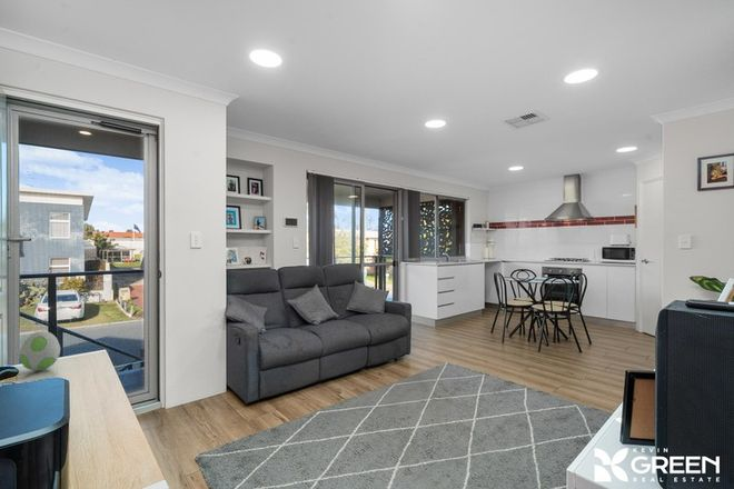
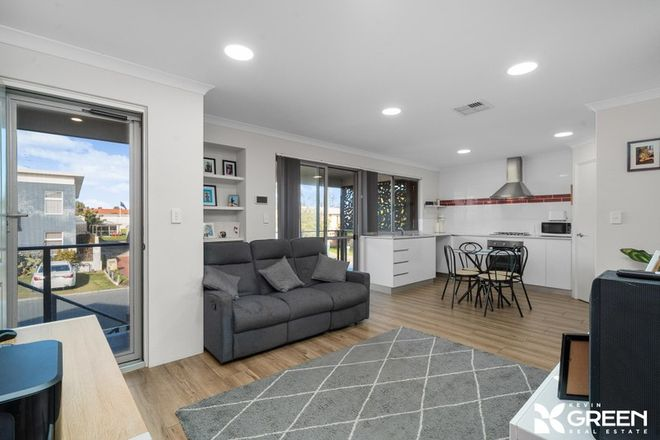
- decorative egg (40, 350)
